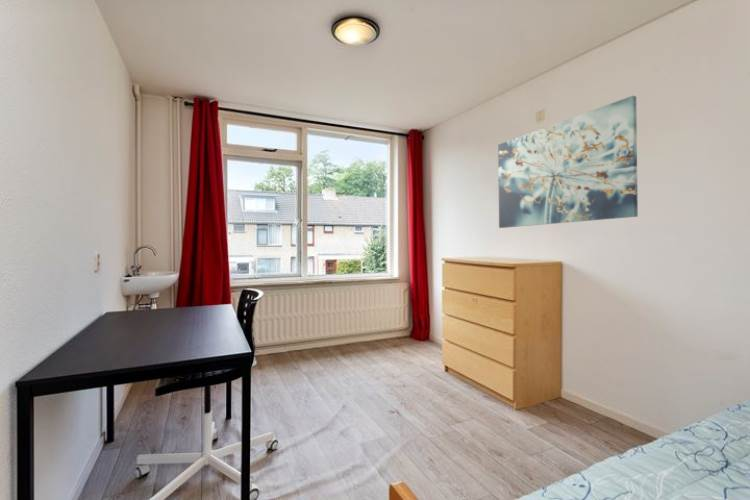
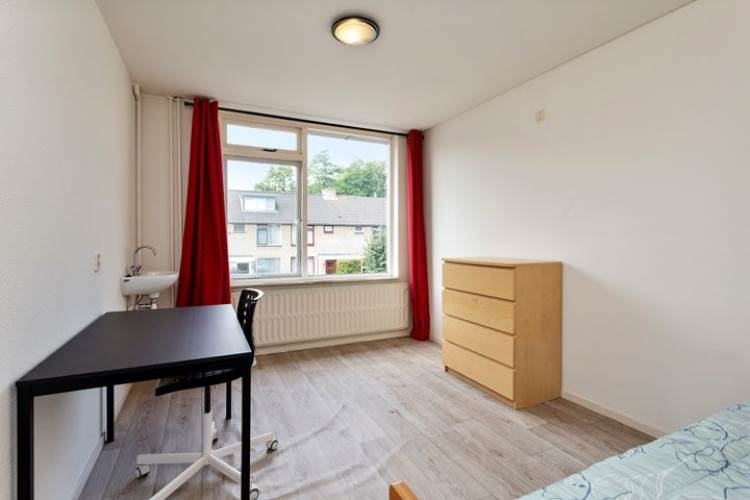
- wall art (555, 174)
